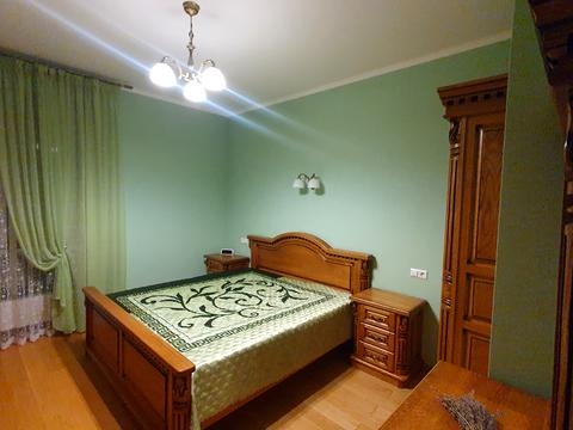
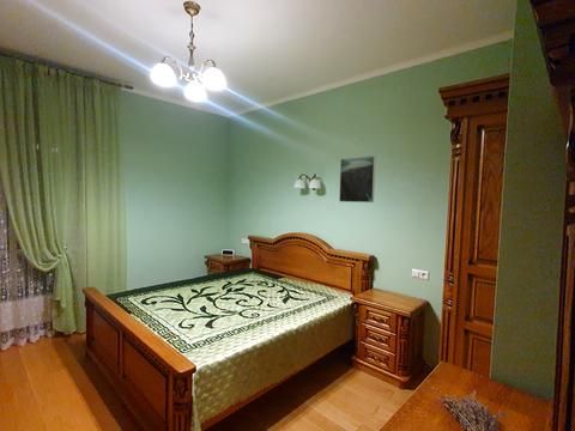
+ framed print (356, 180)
